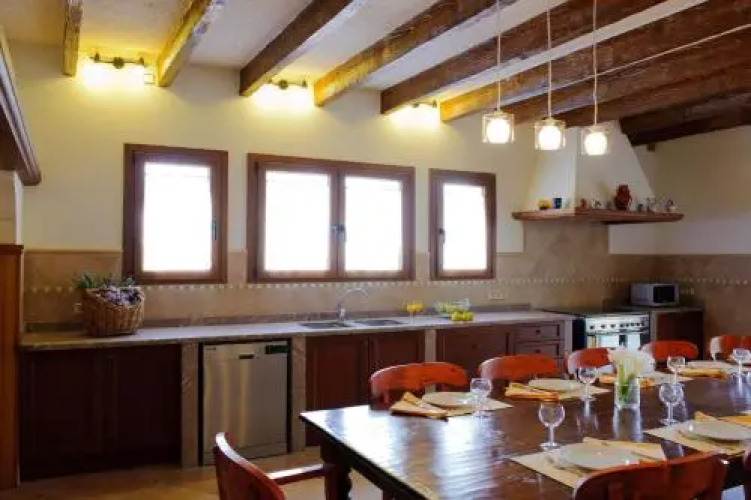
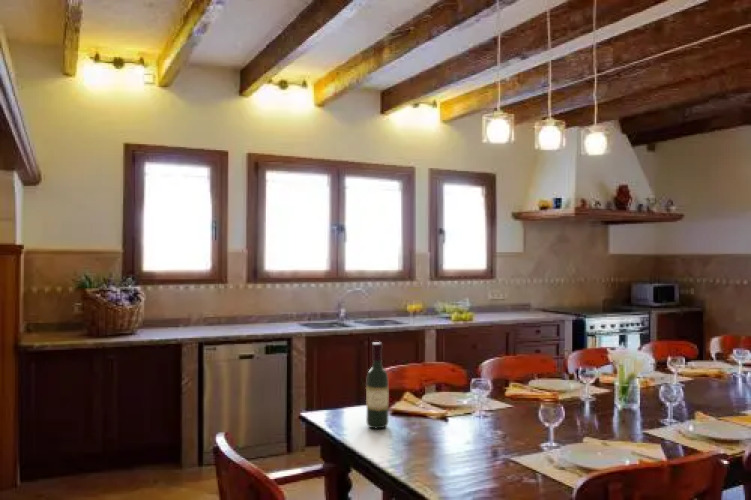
+ wine bottle (377, 384)
